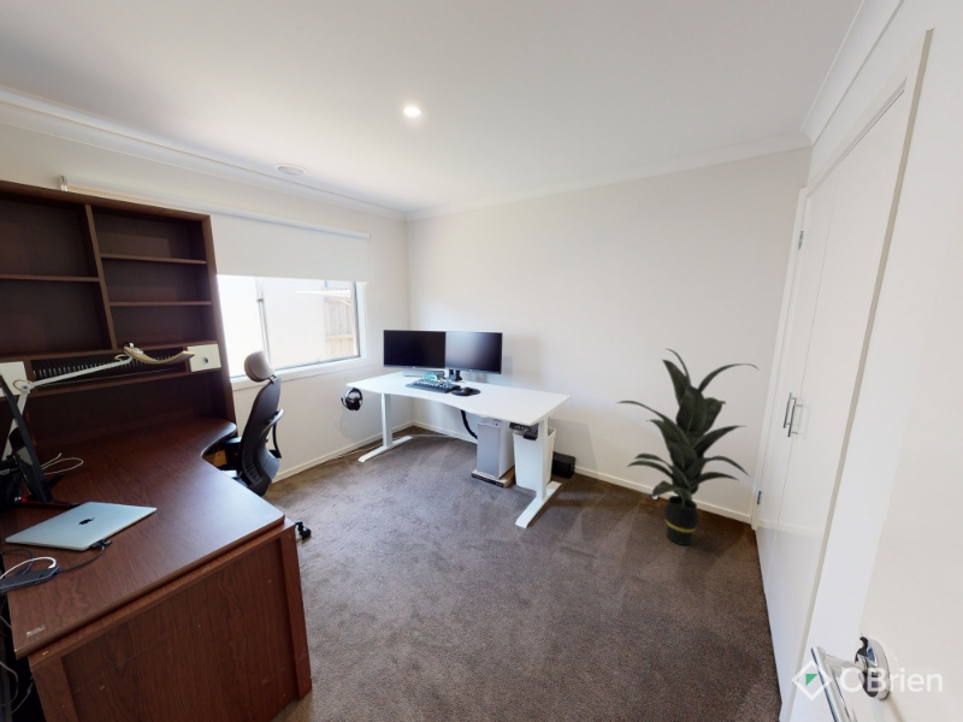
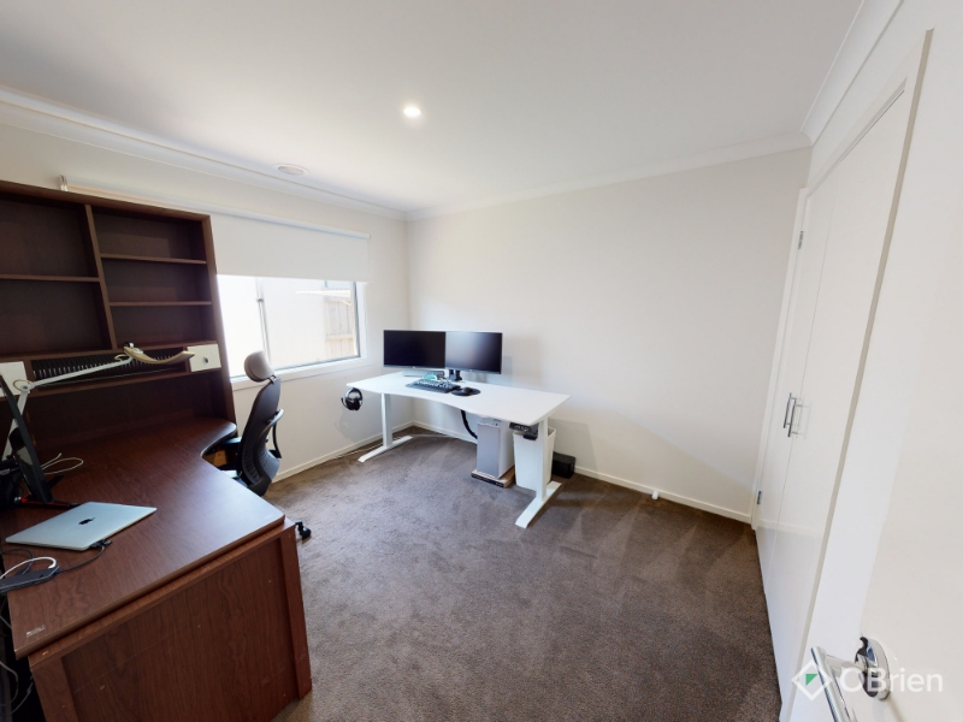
- indoor plant (680, 444)
